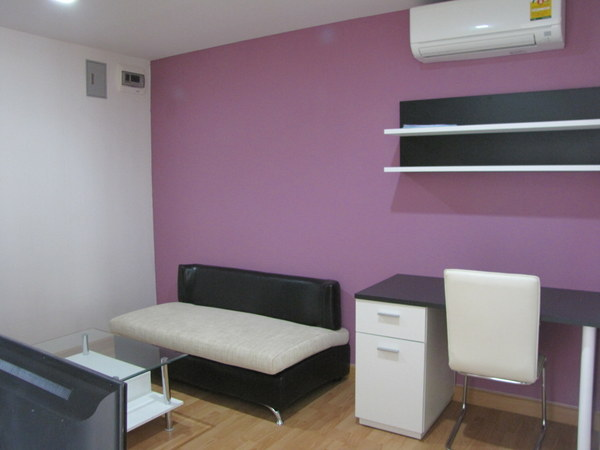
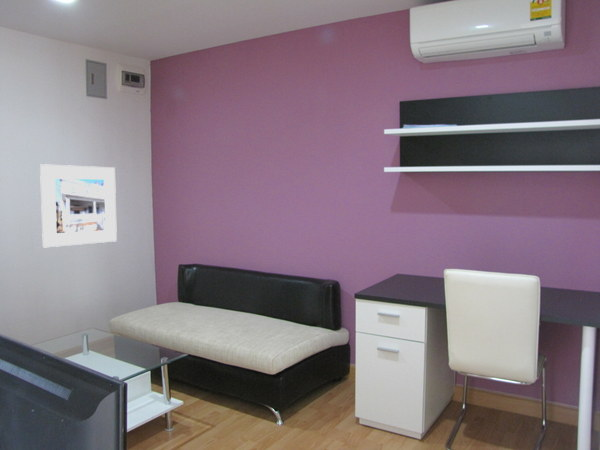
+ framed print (80, 205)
